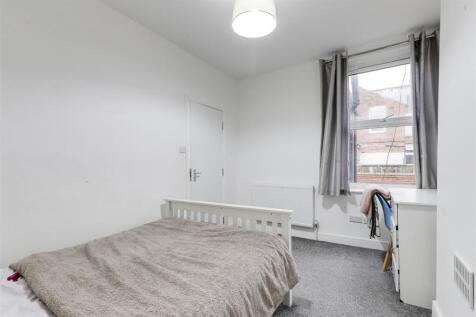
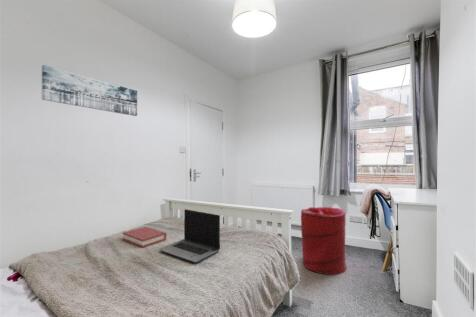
+ hardback book (144, 236)
+ laundry hamper (322, 236)
+ wall art (96, 94)
+ laptop computer (189, 233)
